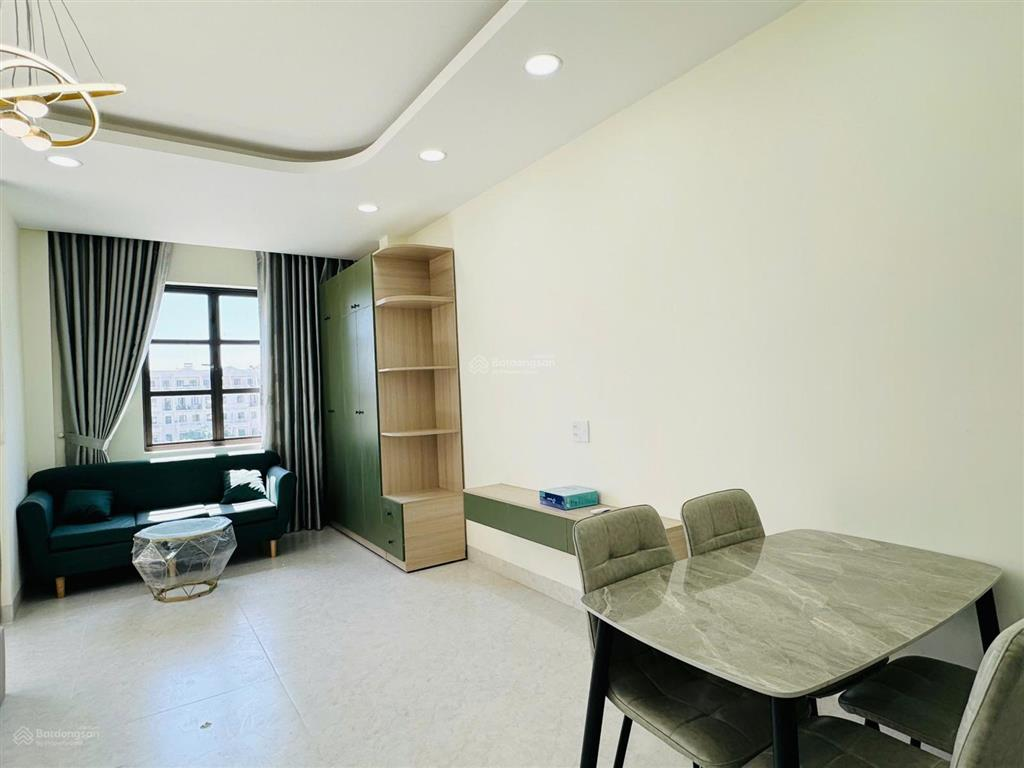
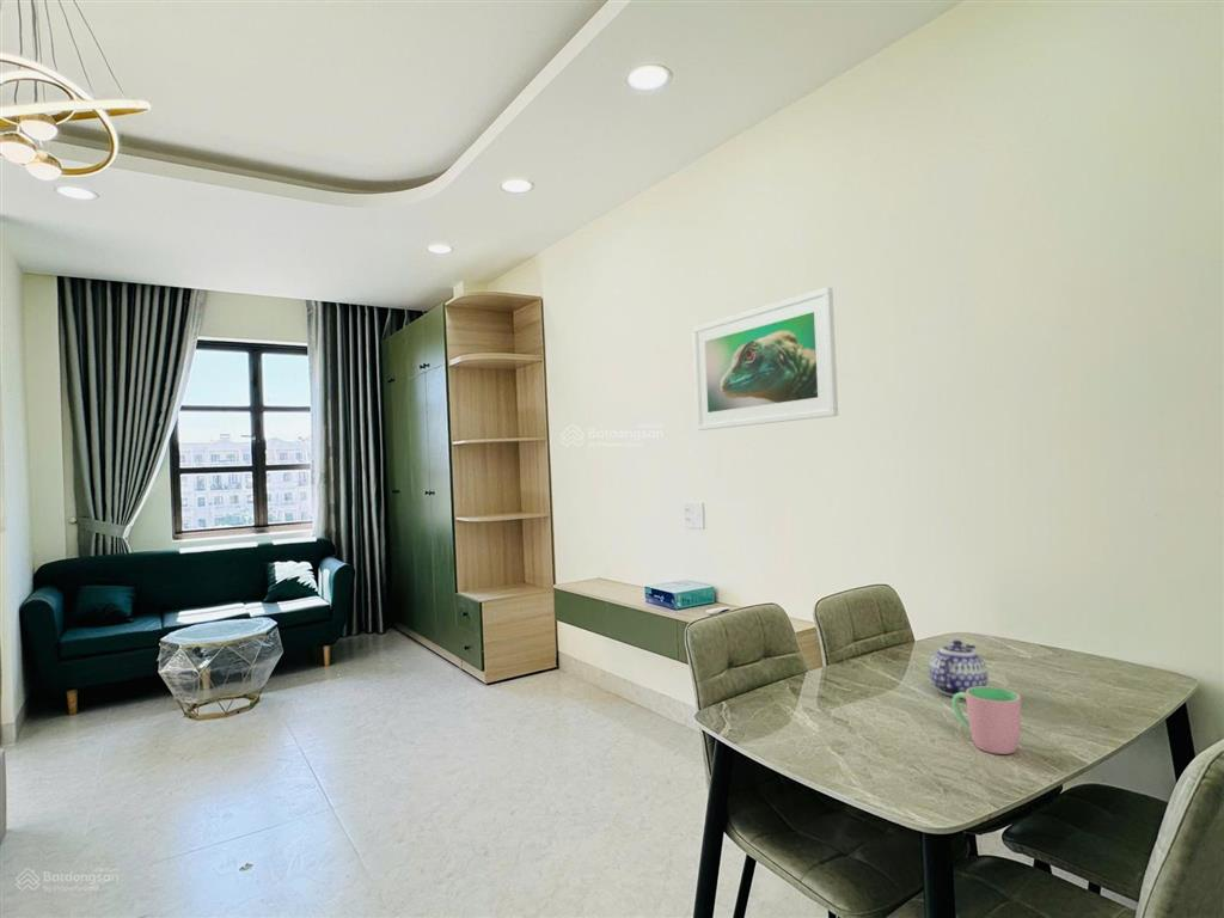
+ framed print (757, 366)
+ cup (985, 717)
+ teapot (957, 666)
